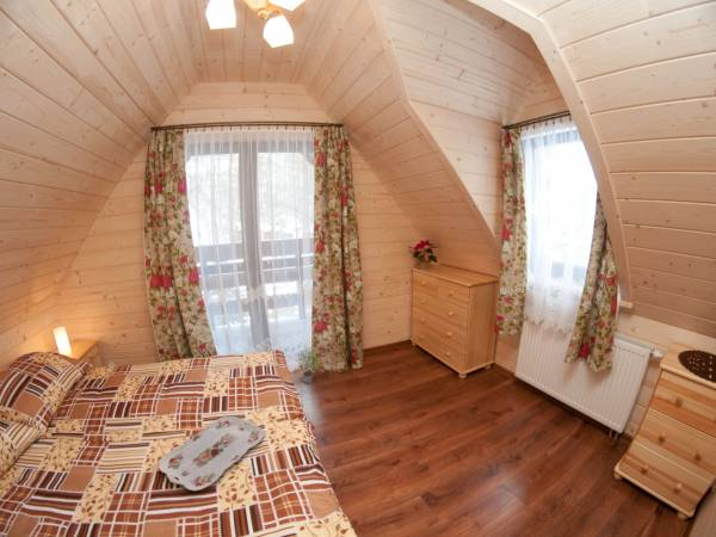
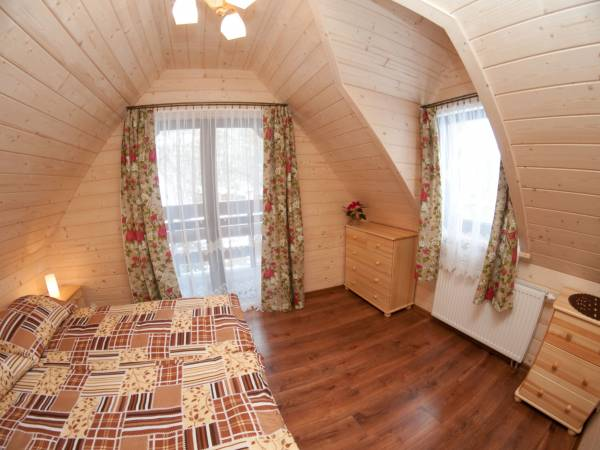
- serving tray (215, 448)
- potted plant (308, 362)
